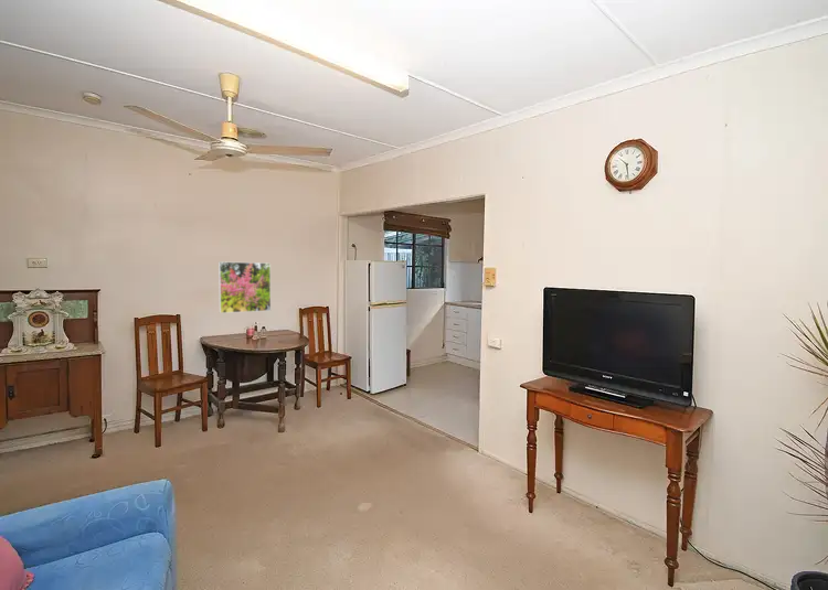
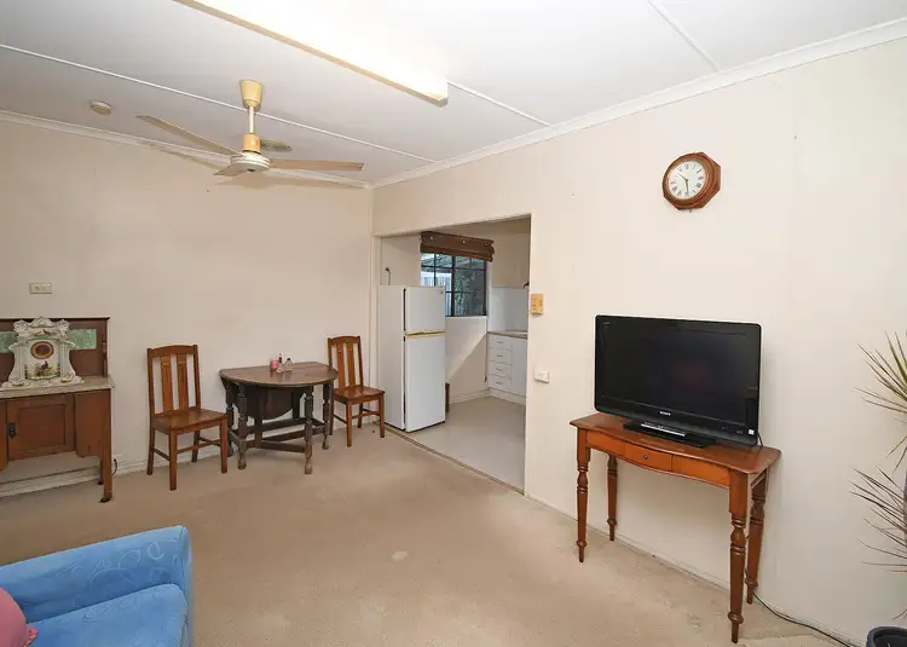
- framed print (245, 287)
